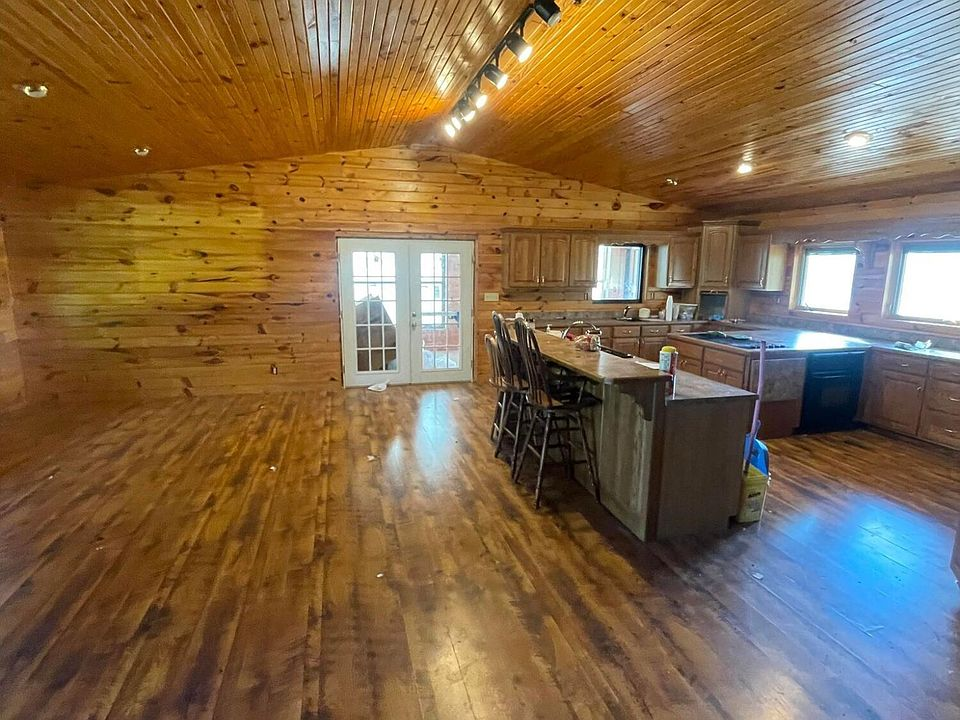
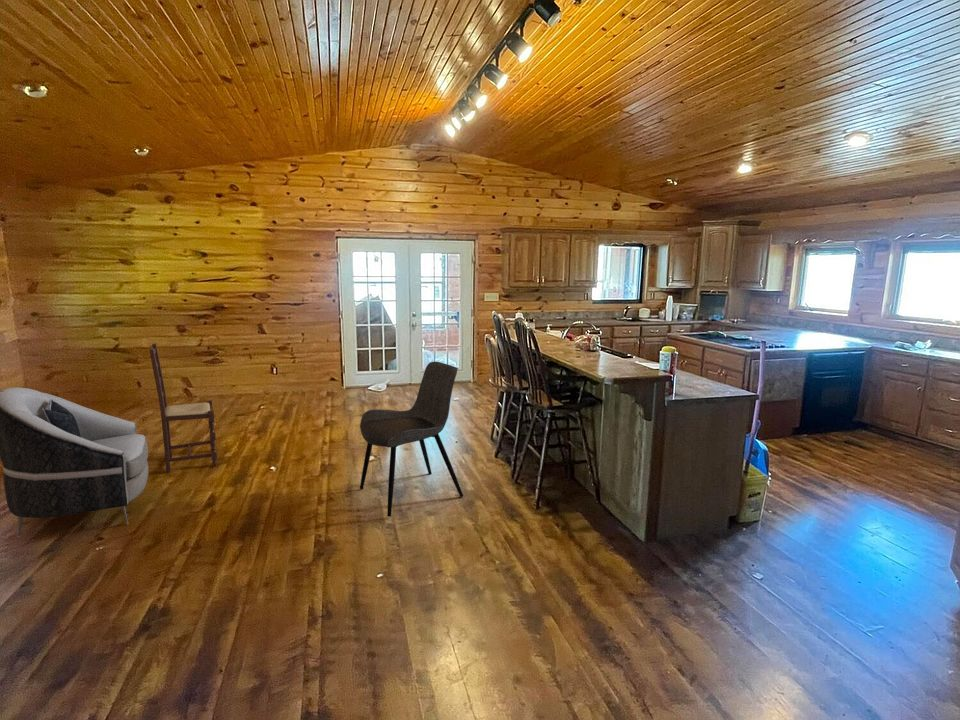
+ dining chair (186, 404)
+ dining chair (410, 432)
+ armchair (76, 436)
